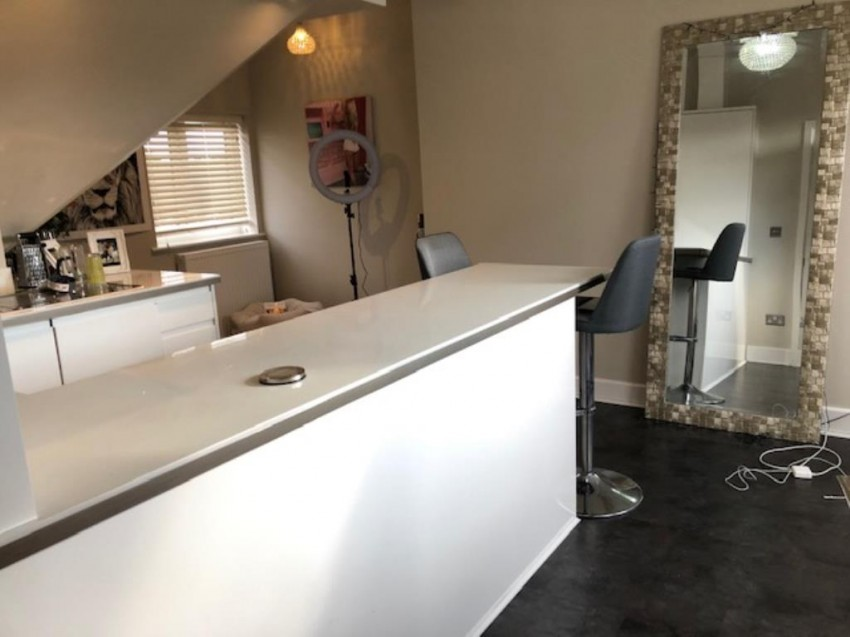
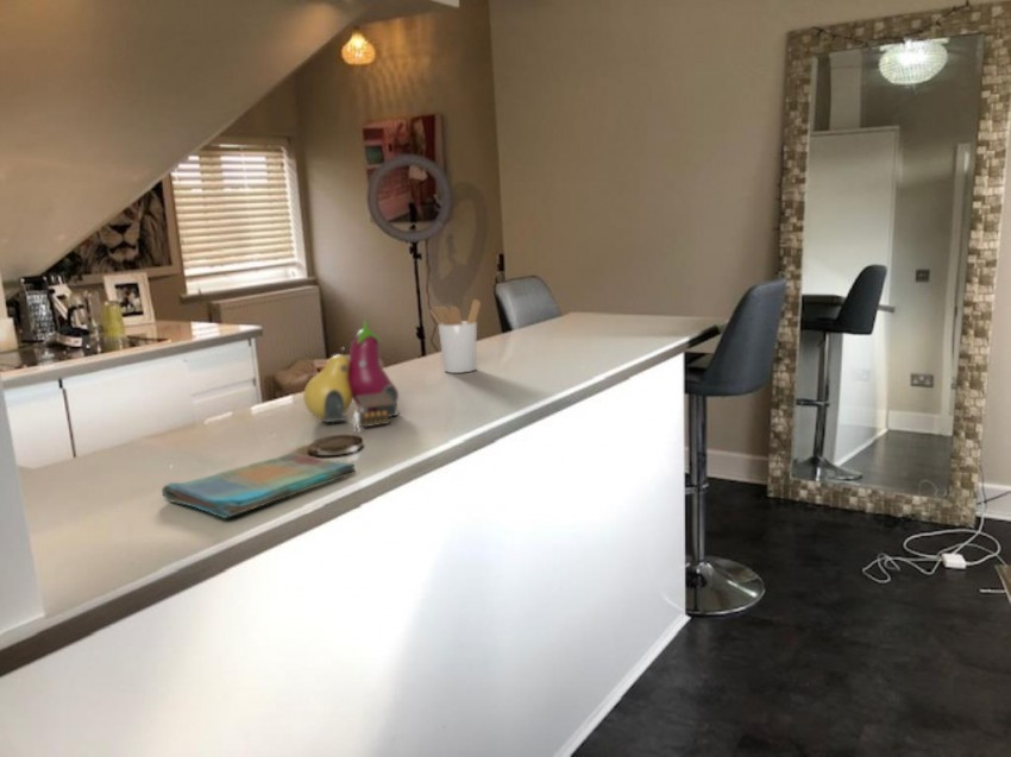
+ utensil holder (454, 336)
+ dish towel (260, 479)
+ fruit (352, 372)
